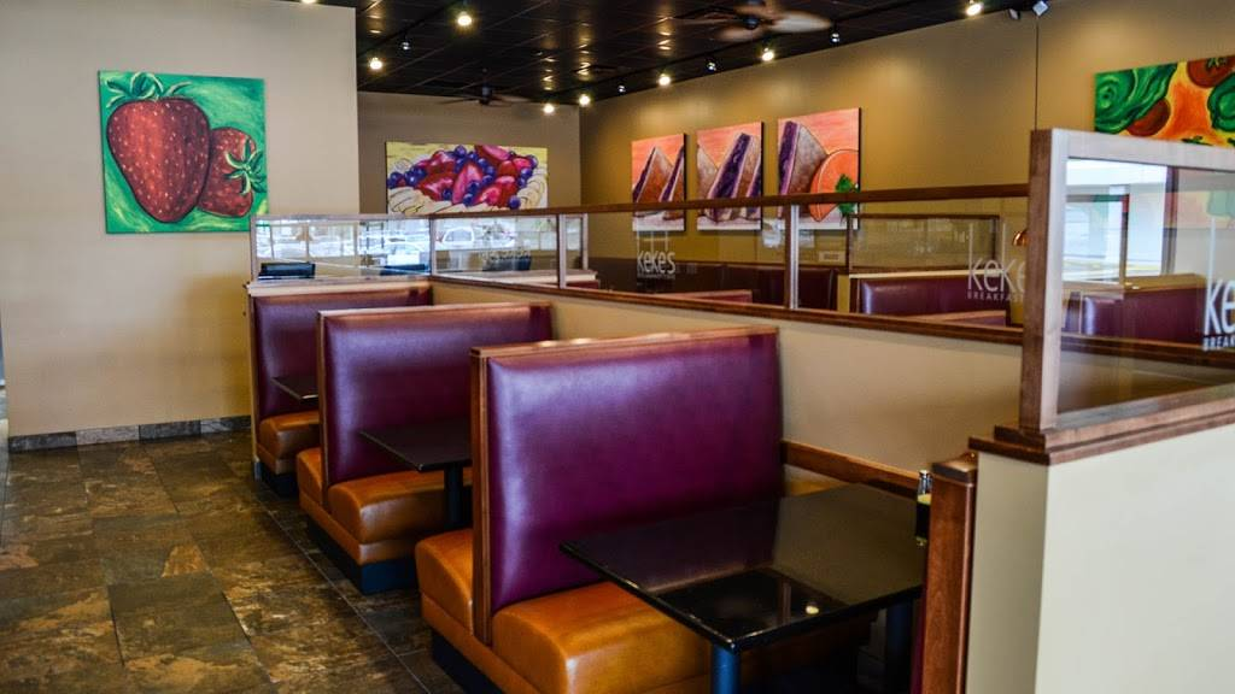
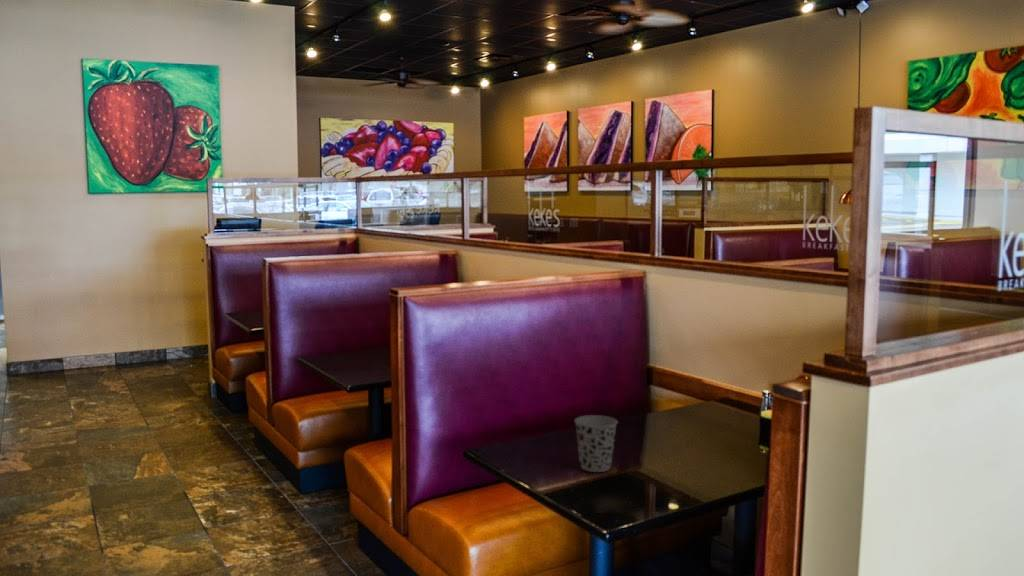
+ cup (595, 444)
